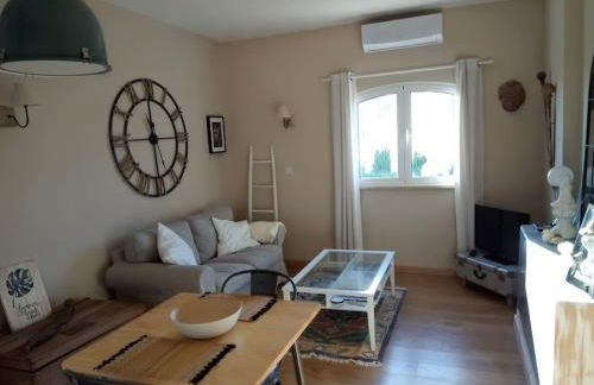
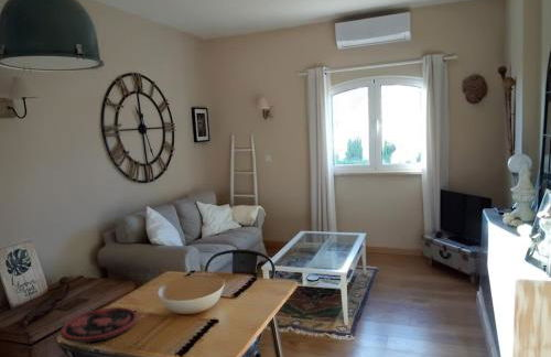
+ plate (100, 323)
